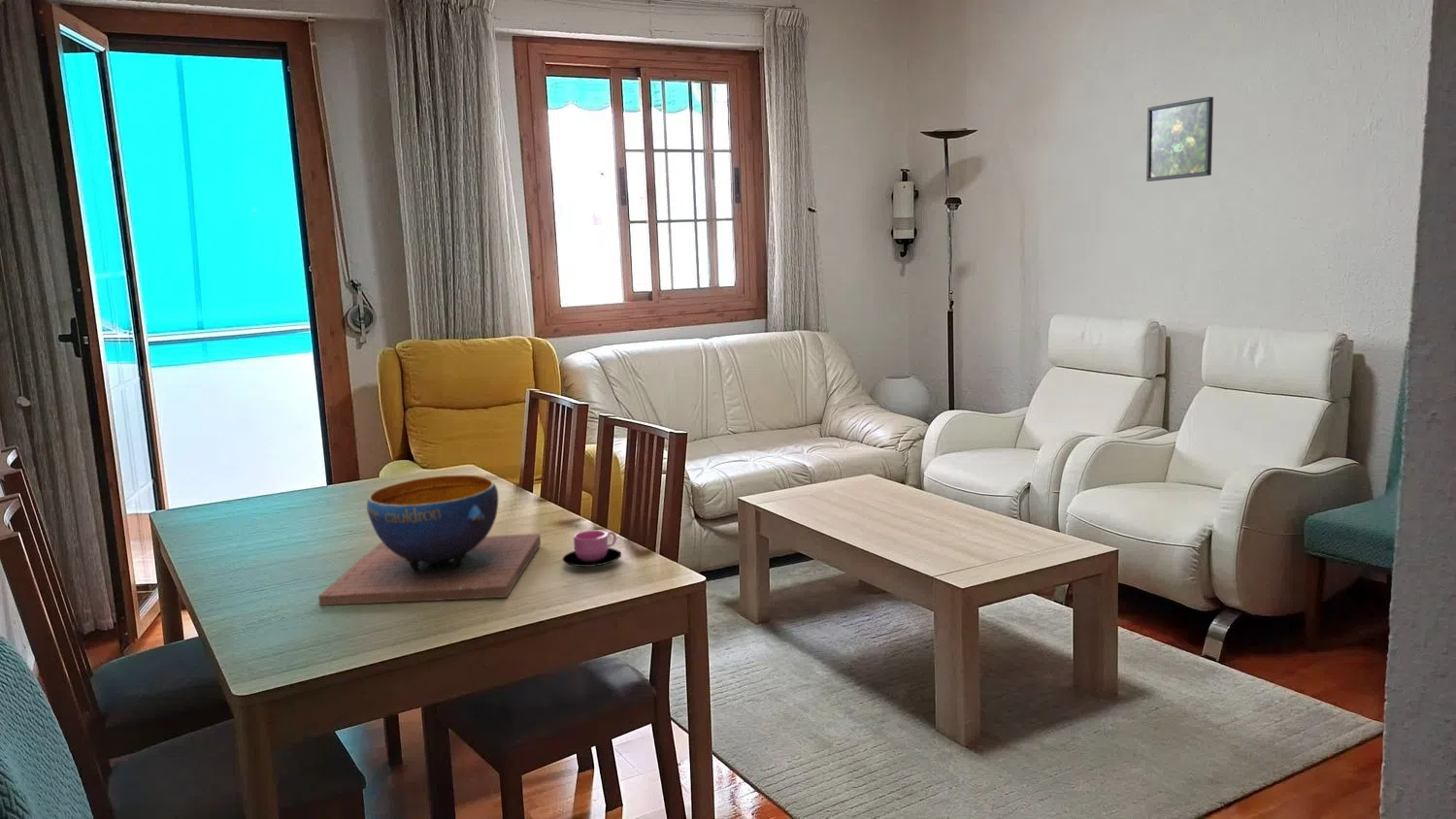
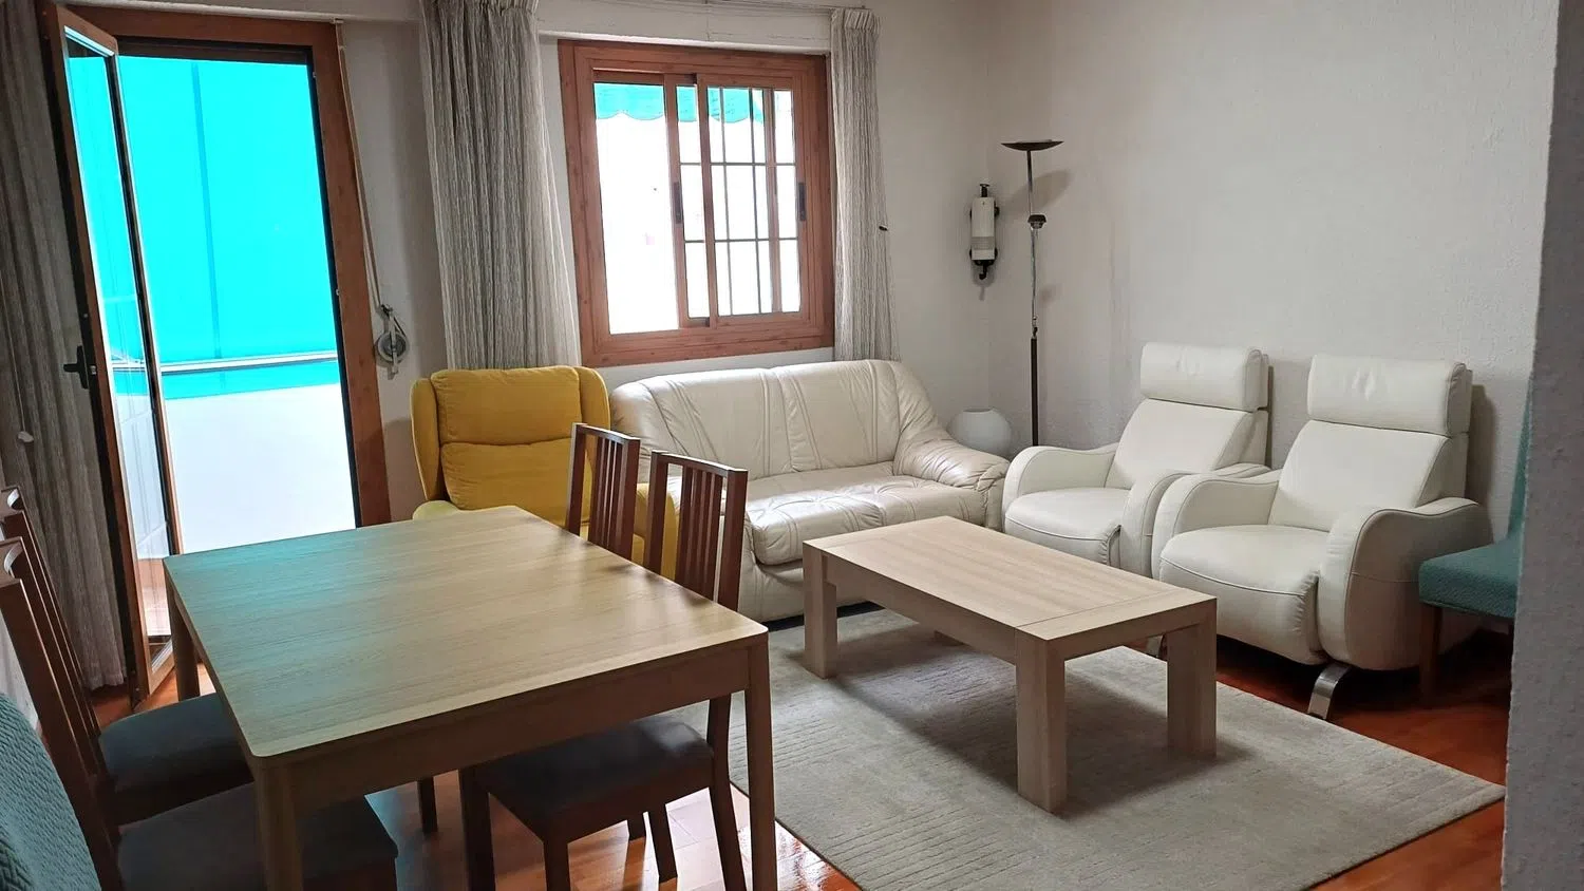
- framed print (1178, 140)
- cup (591, 548)
- decorative bowl (435, 530)
